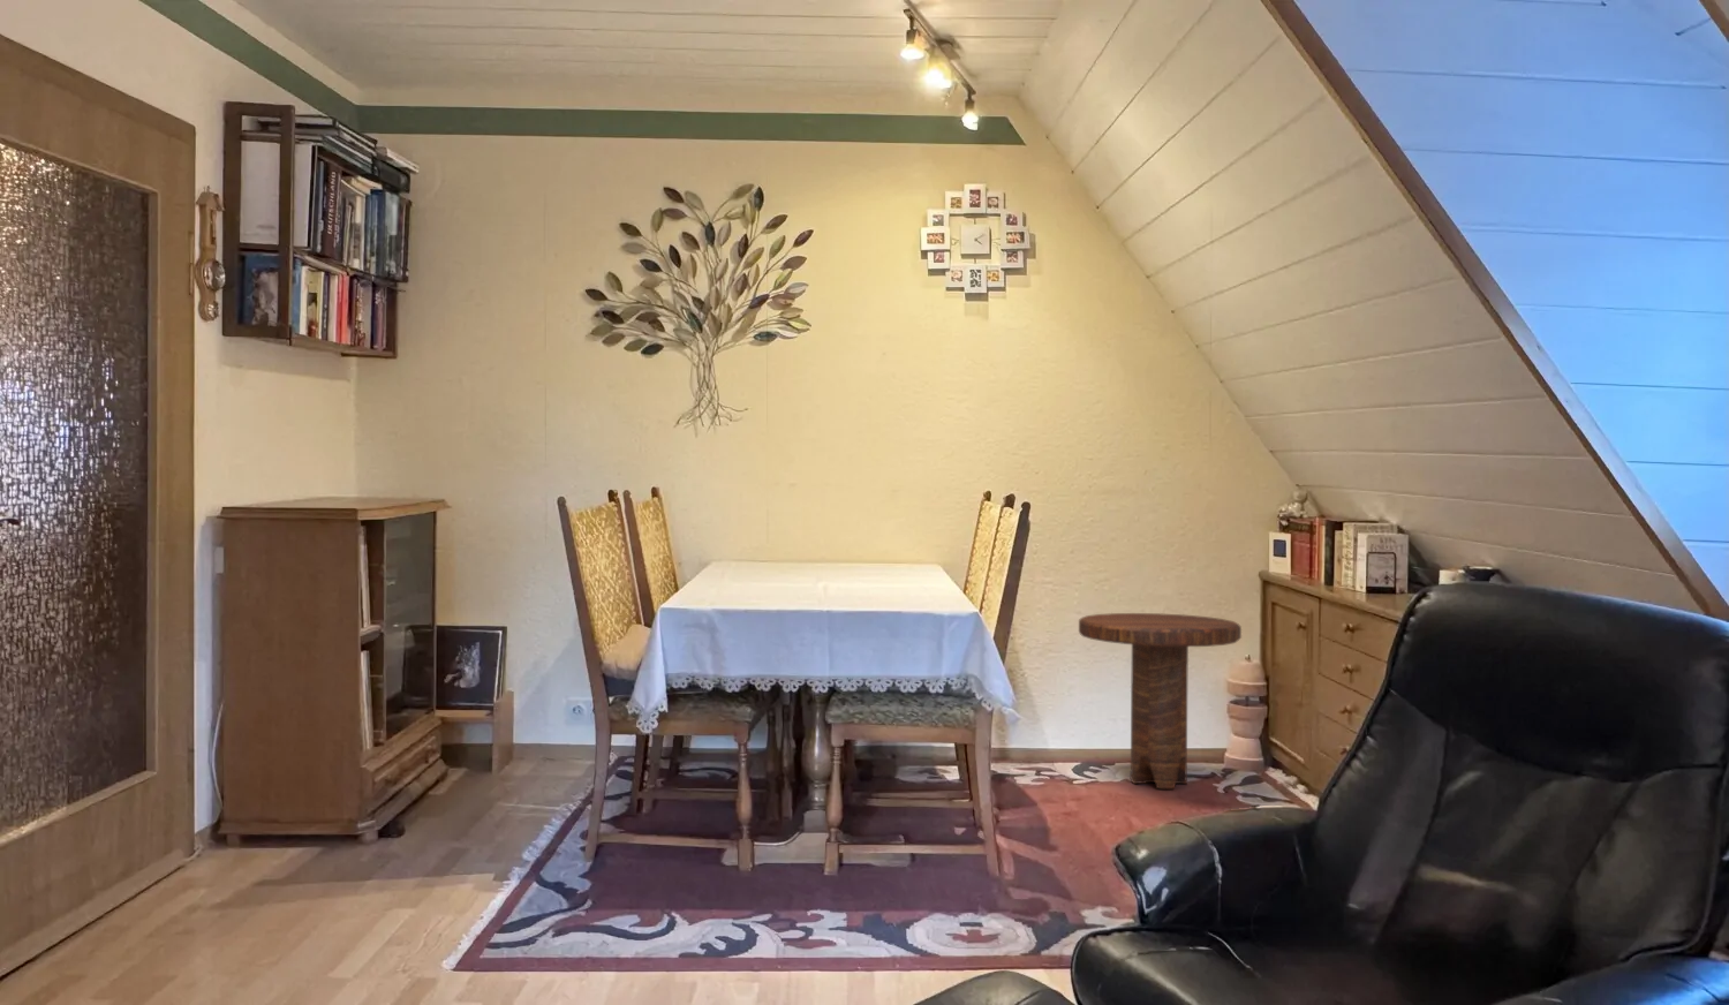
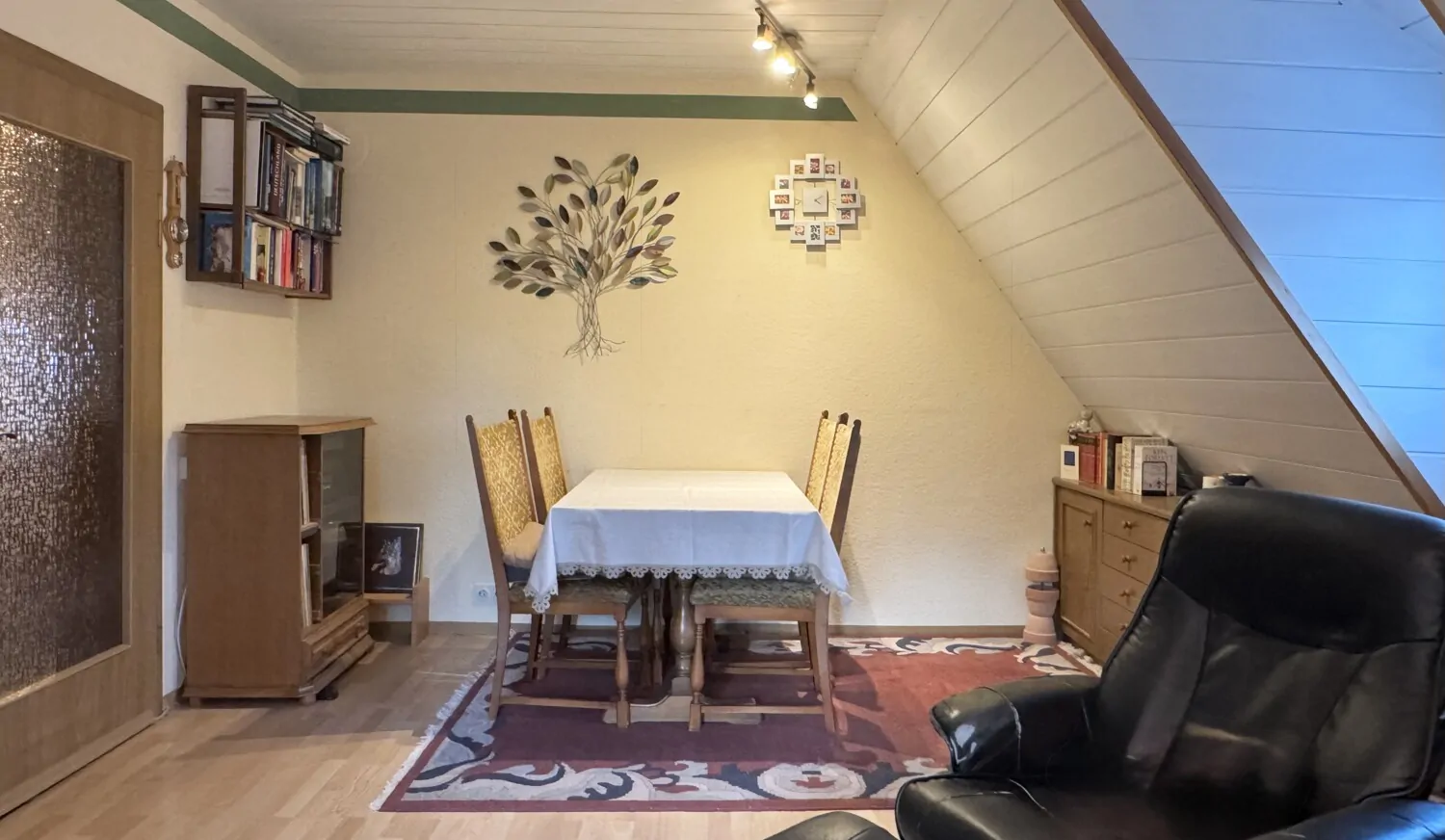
- side table (1157, 701)
